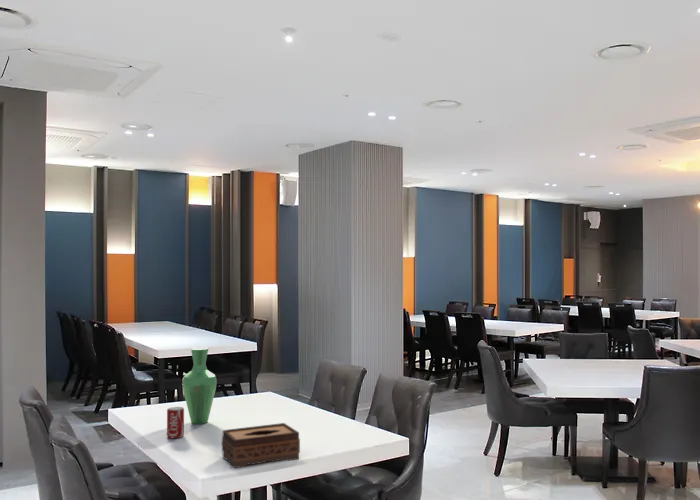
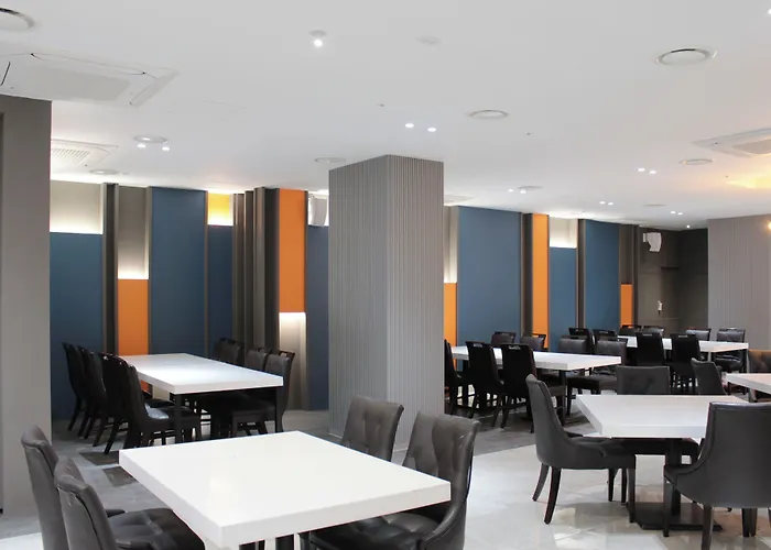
- vase (199, 385)
- tissue box (260, 444)
- beverage can (175, 422)
